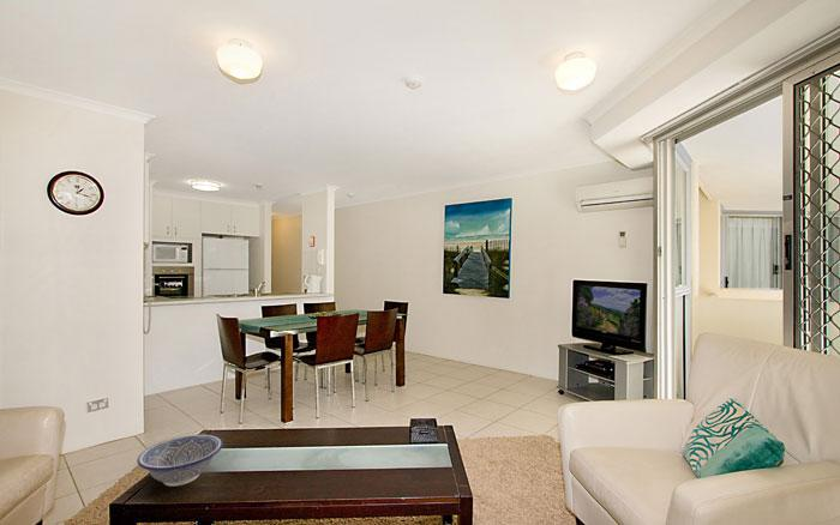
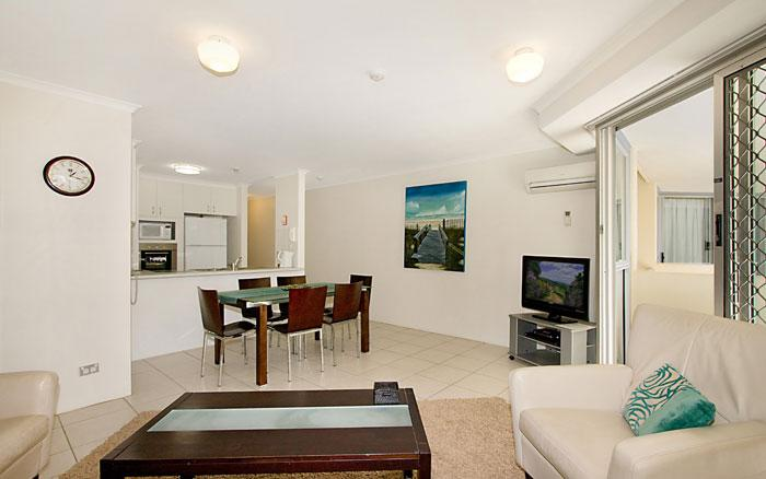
- decorative bowl (181, 463)
